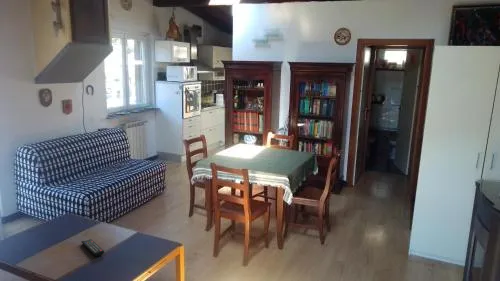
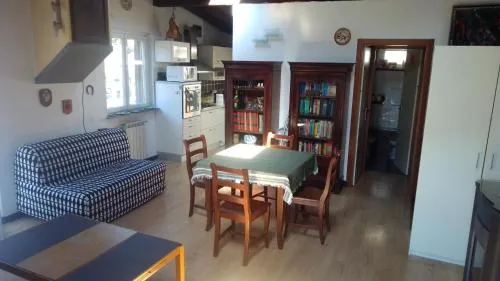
- remote control (92, 247)
